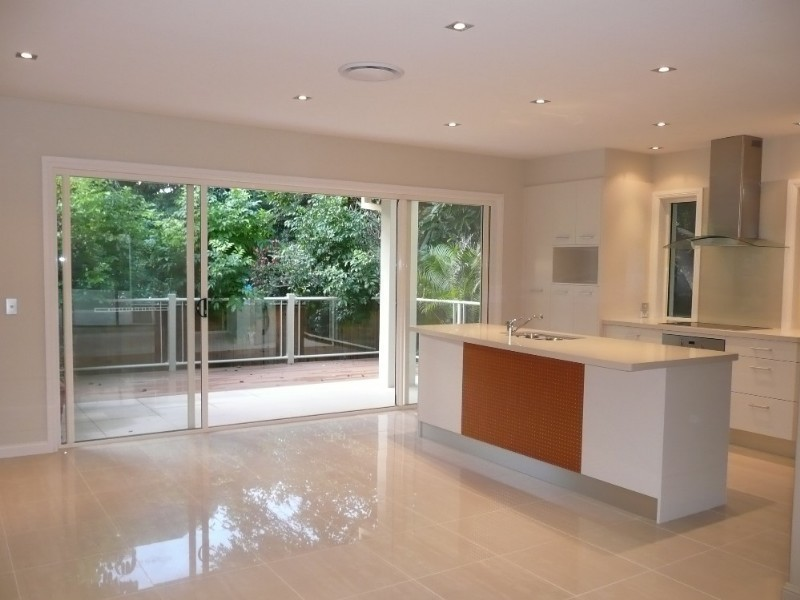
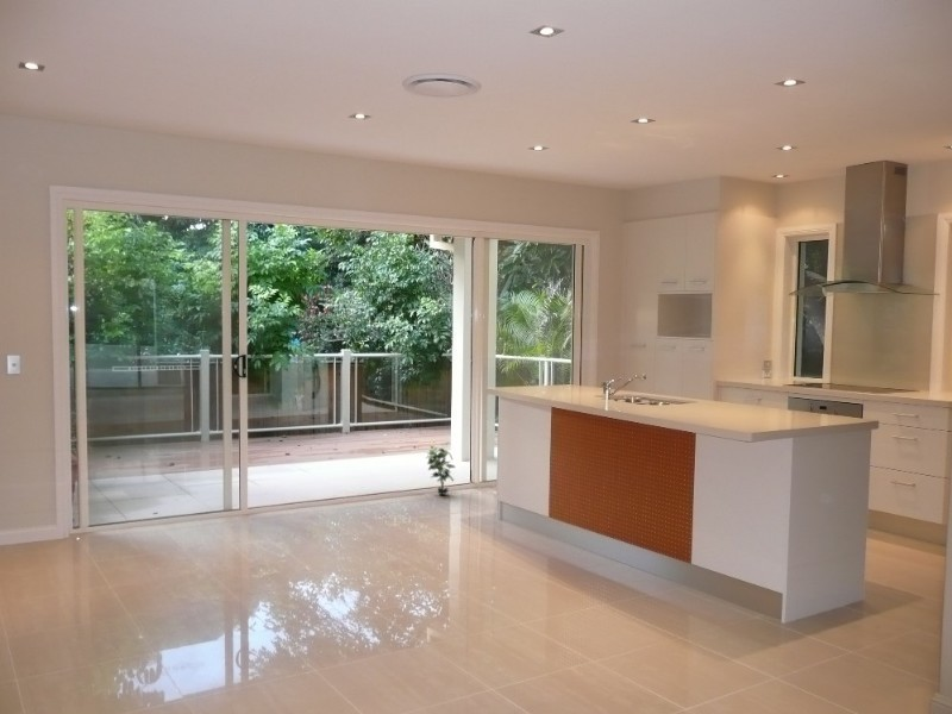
+ potted plant (439, 468)
